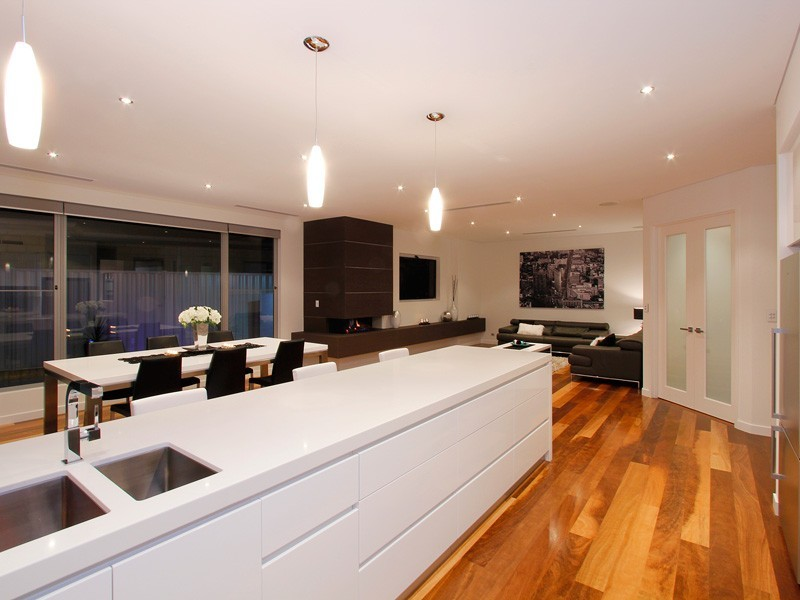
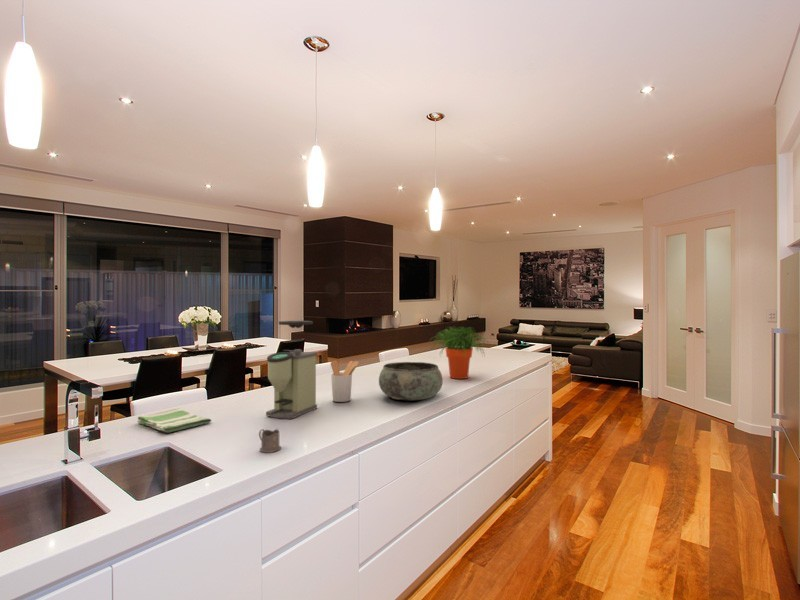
+ potted plant (459, 351)
+ coffee grinder (292, 366)
+ bowl (410, 381)
+ utensil holder (345, 379)
+ tea glass holder (268, 435)
+ dish towel (173, 419)
